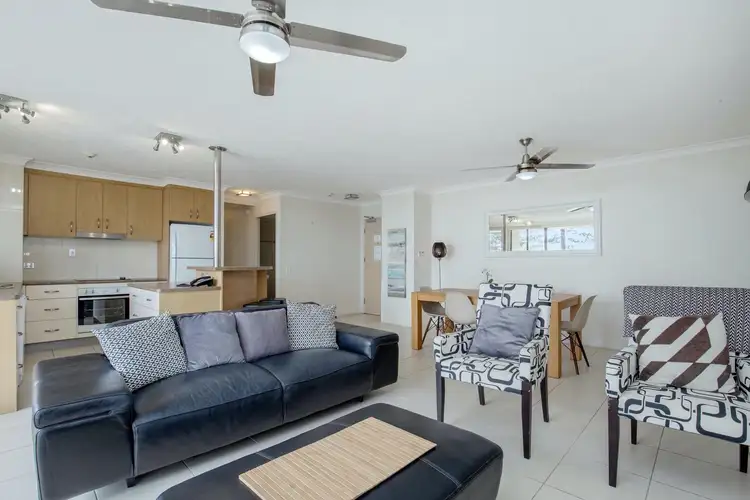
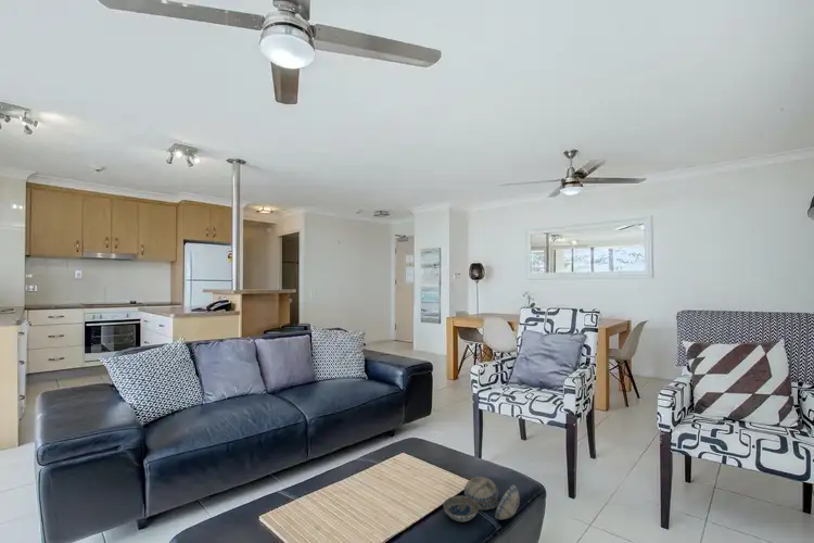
+ decorative bowl (481, 493)
